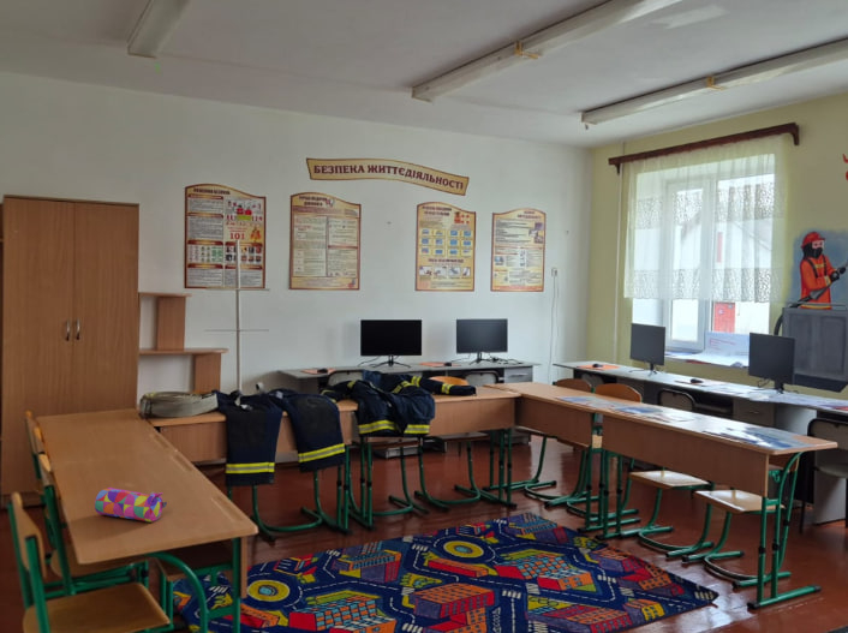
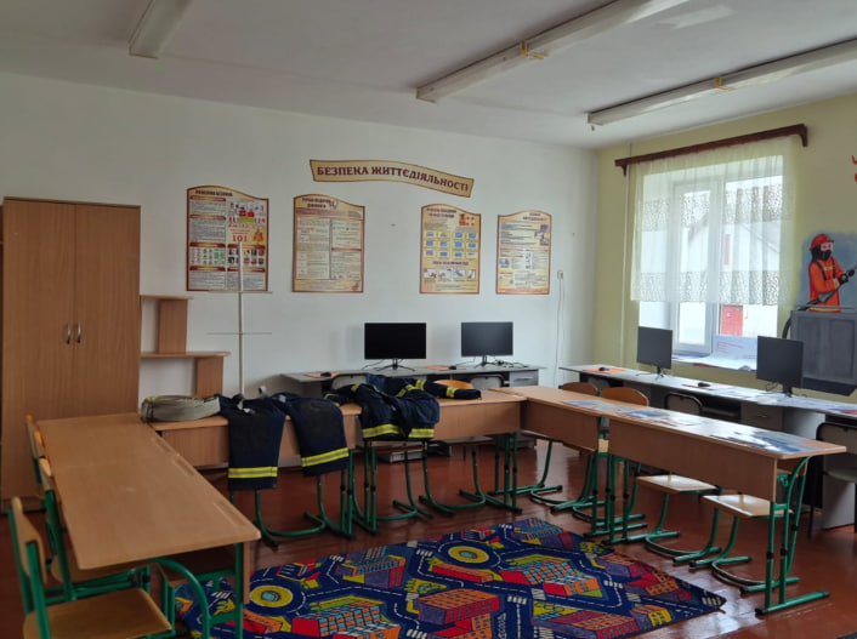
- pencil case (130, 503)
